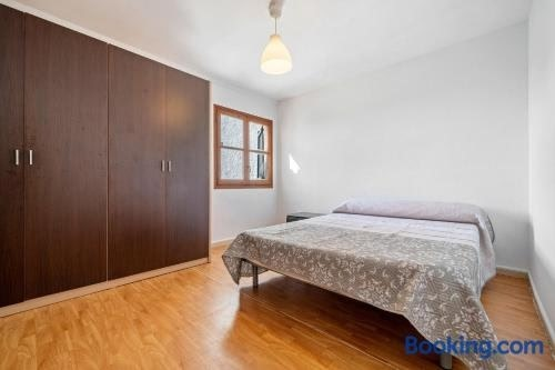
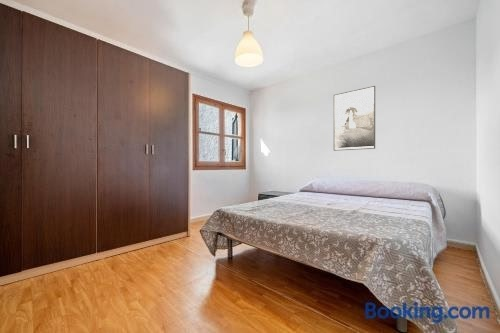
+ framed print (353, 120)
